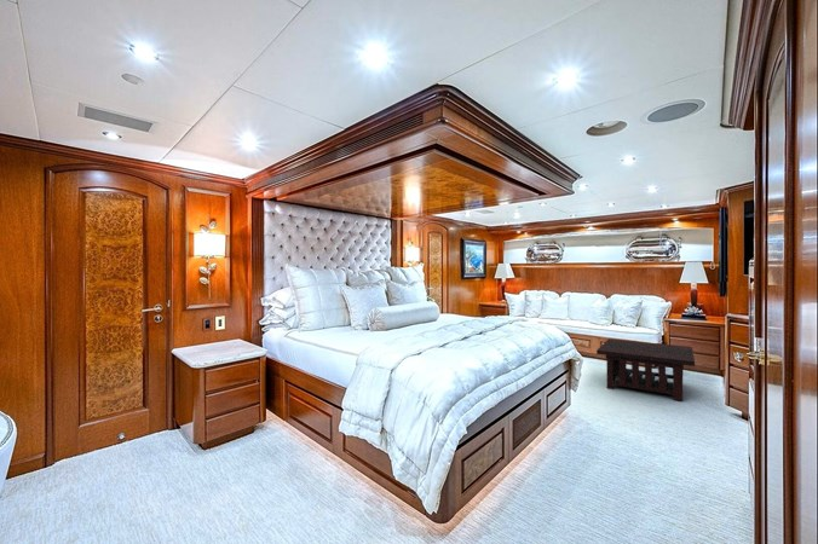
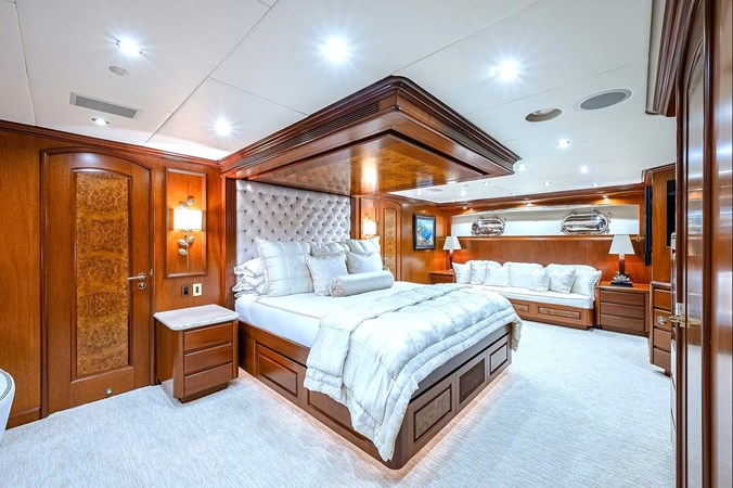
- coffee table (645, 366)
